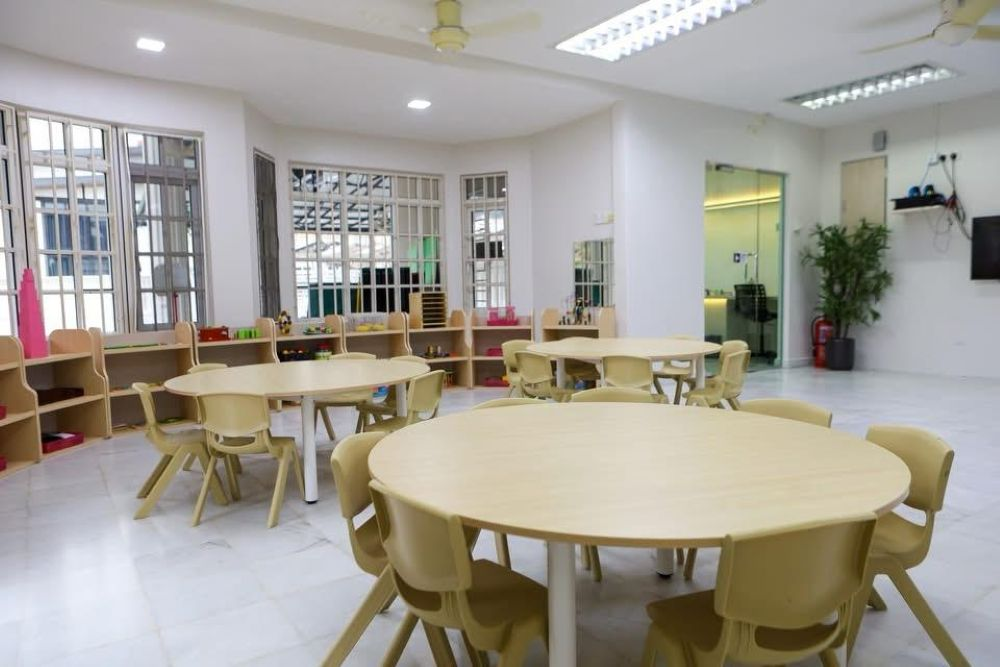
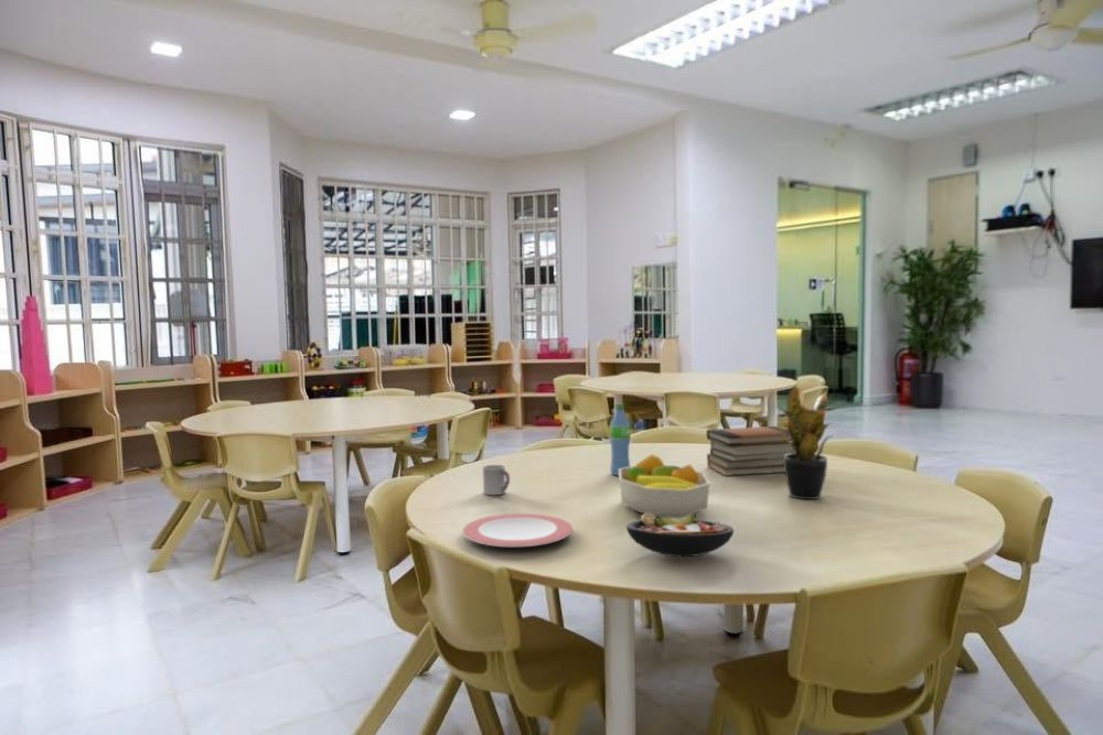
+ plate (517, 531)
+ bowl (679, 537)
+ water bottle (620, 439)
+ fruit bowl (662, 484)
+ potted plant (806, 440)
+ cup (497, 479)
+ book stack (751, 450)
